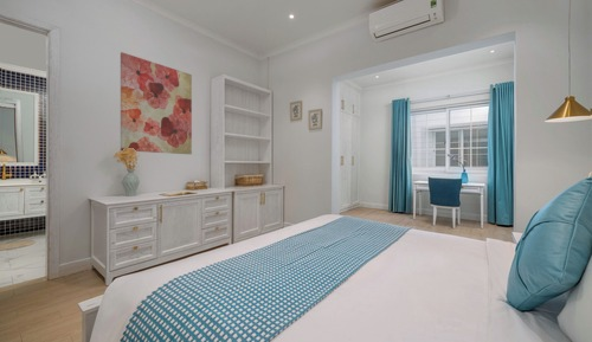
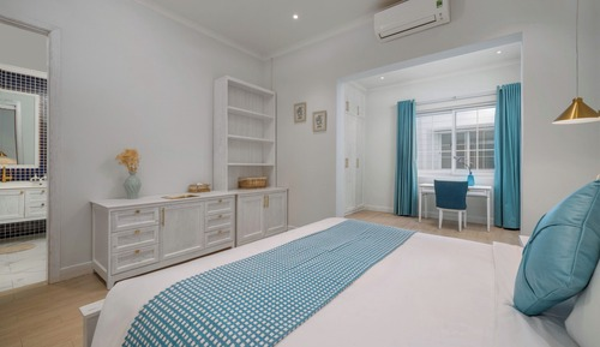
- wall art (159, 108)
